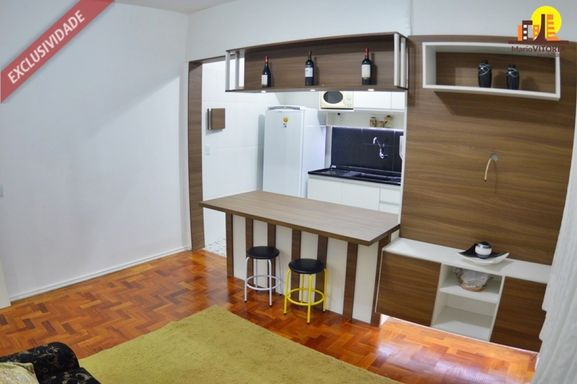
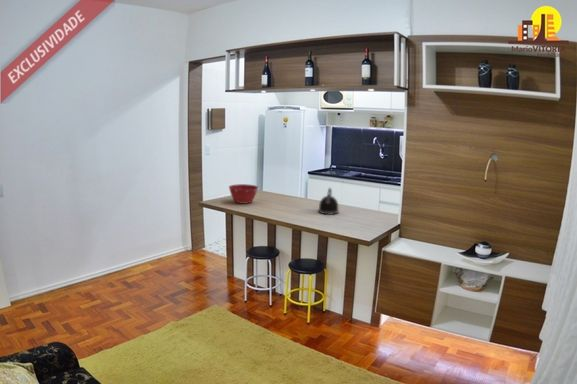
+ mixing bowl (243, 194)
+ kettle (329, 200)
